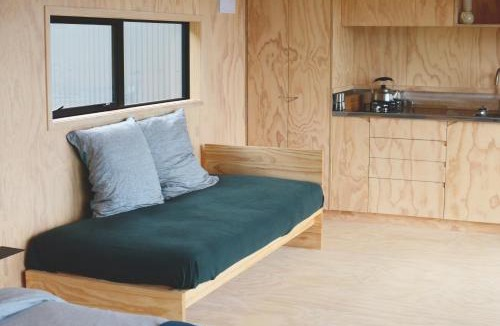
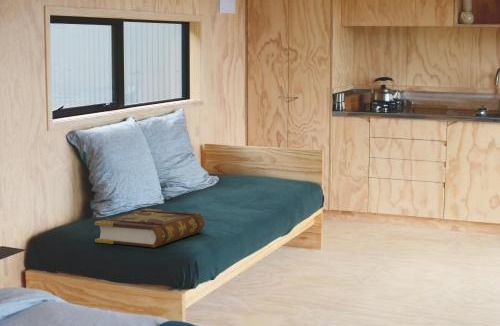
+ book (151, 226)
